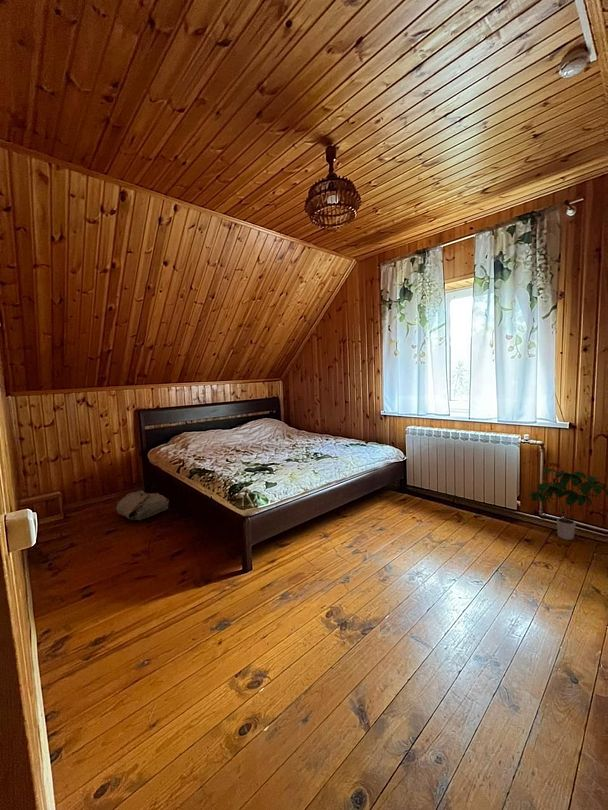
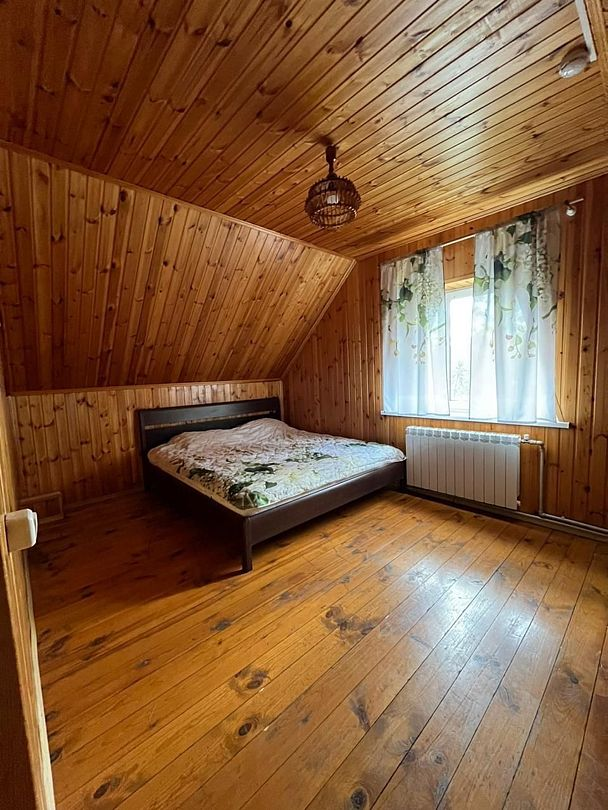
- bag (144, 502)
- potted plant (566, 503)
